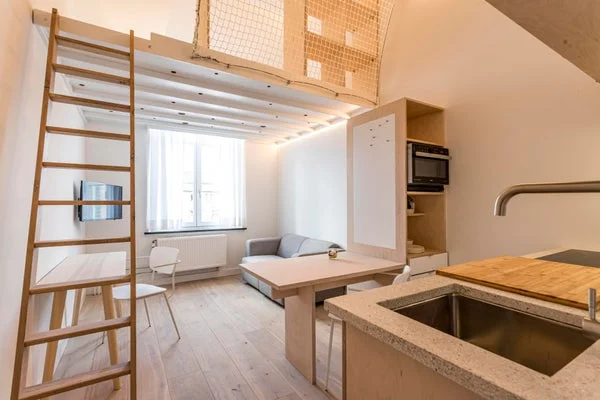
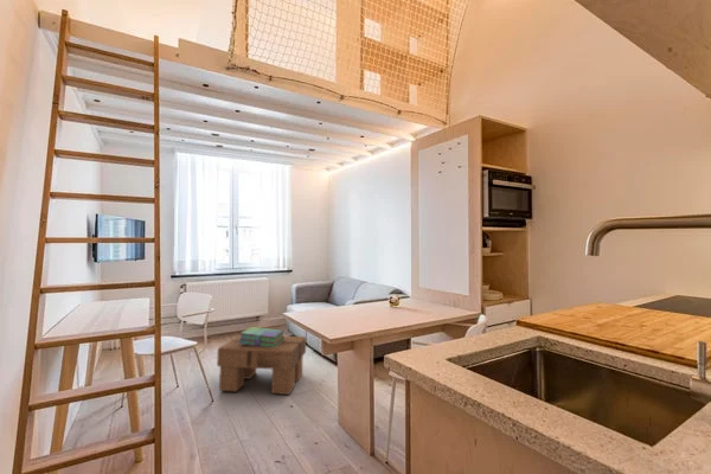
+ footstool (264, 361)
+ stack of books (262, 337)
